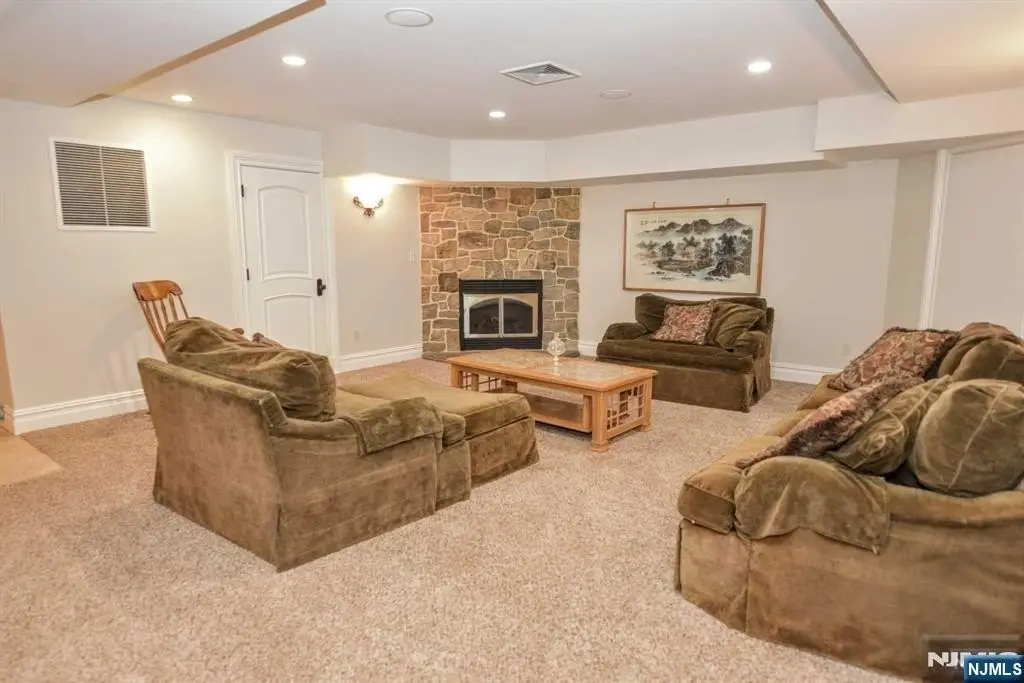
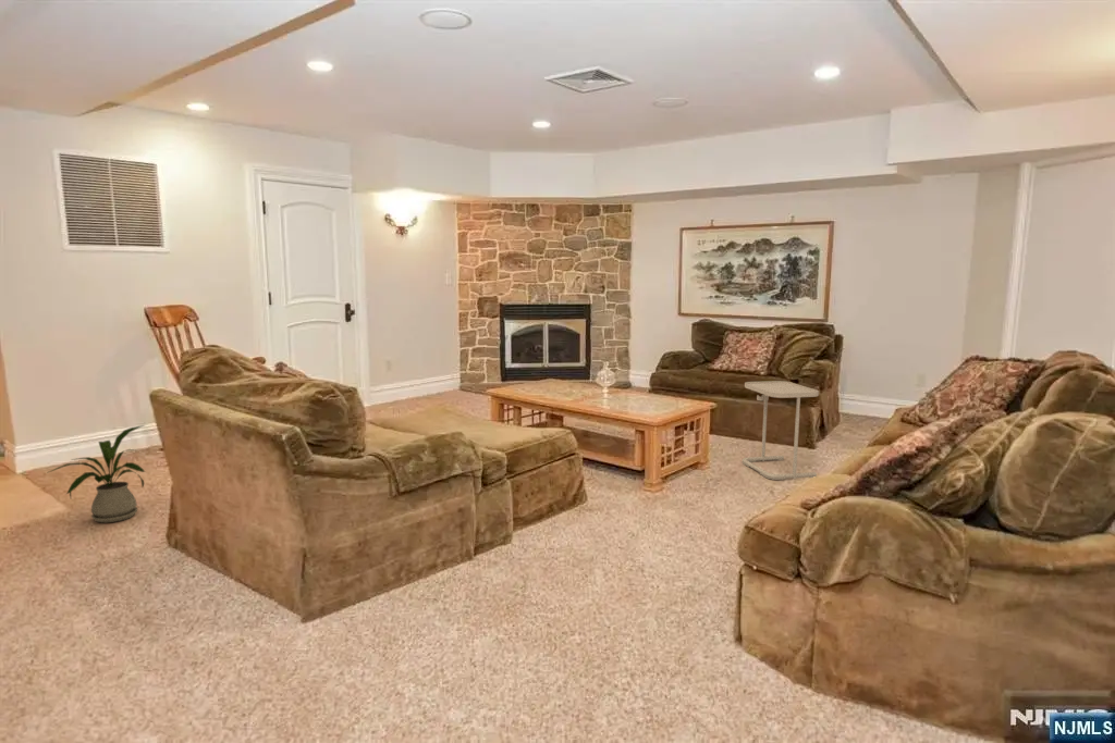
+ side table (765, 426)
+ house plant (100, 475)
